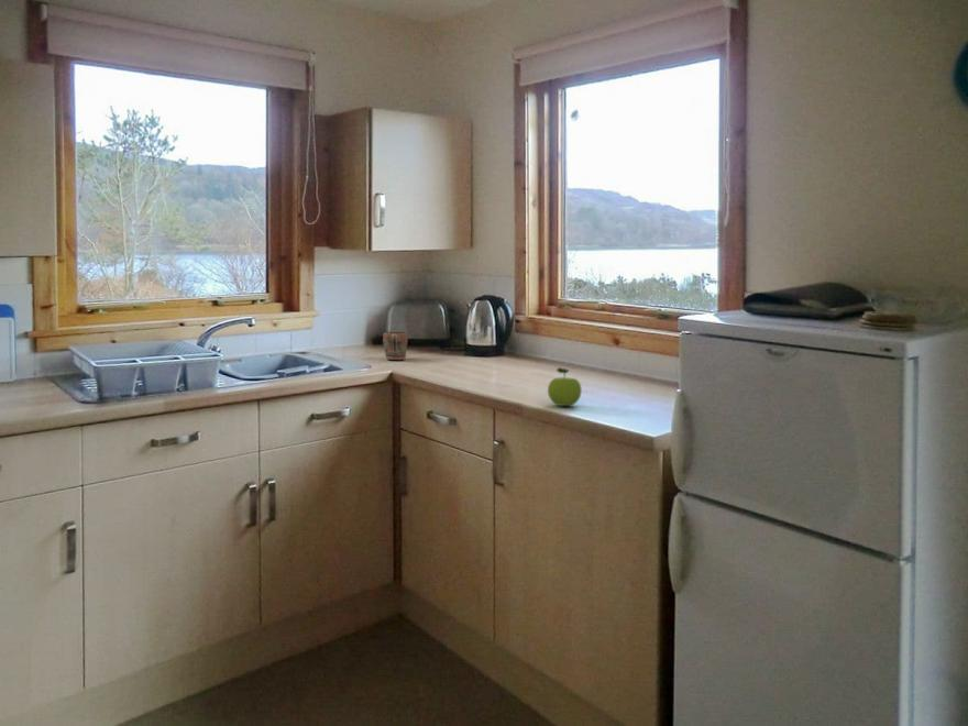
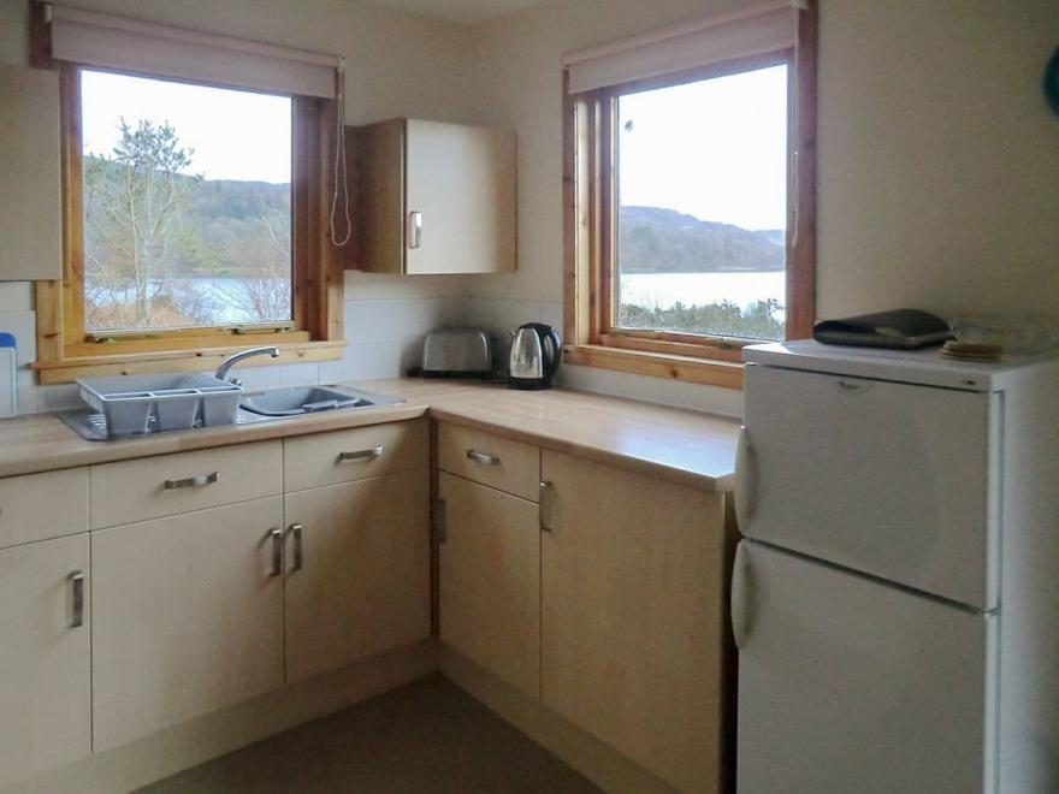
- fruit (563, 386)
- mug (394, 345)
